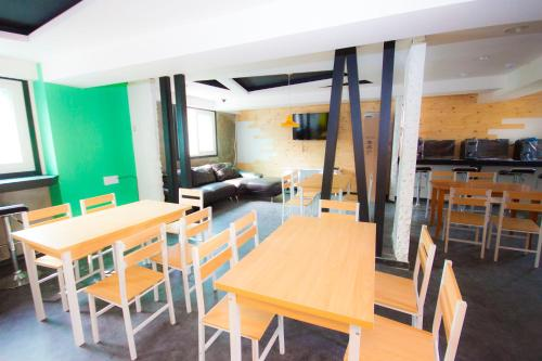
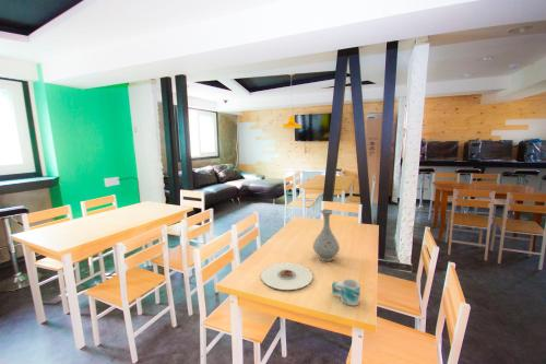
+ plate (286, 273)
+ mug (345, 290)
+ vase (325, 234)
